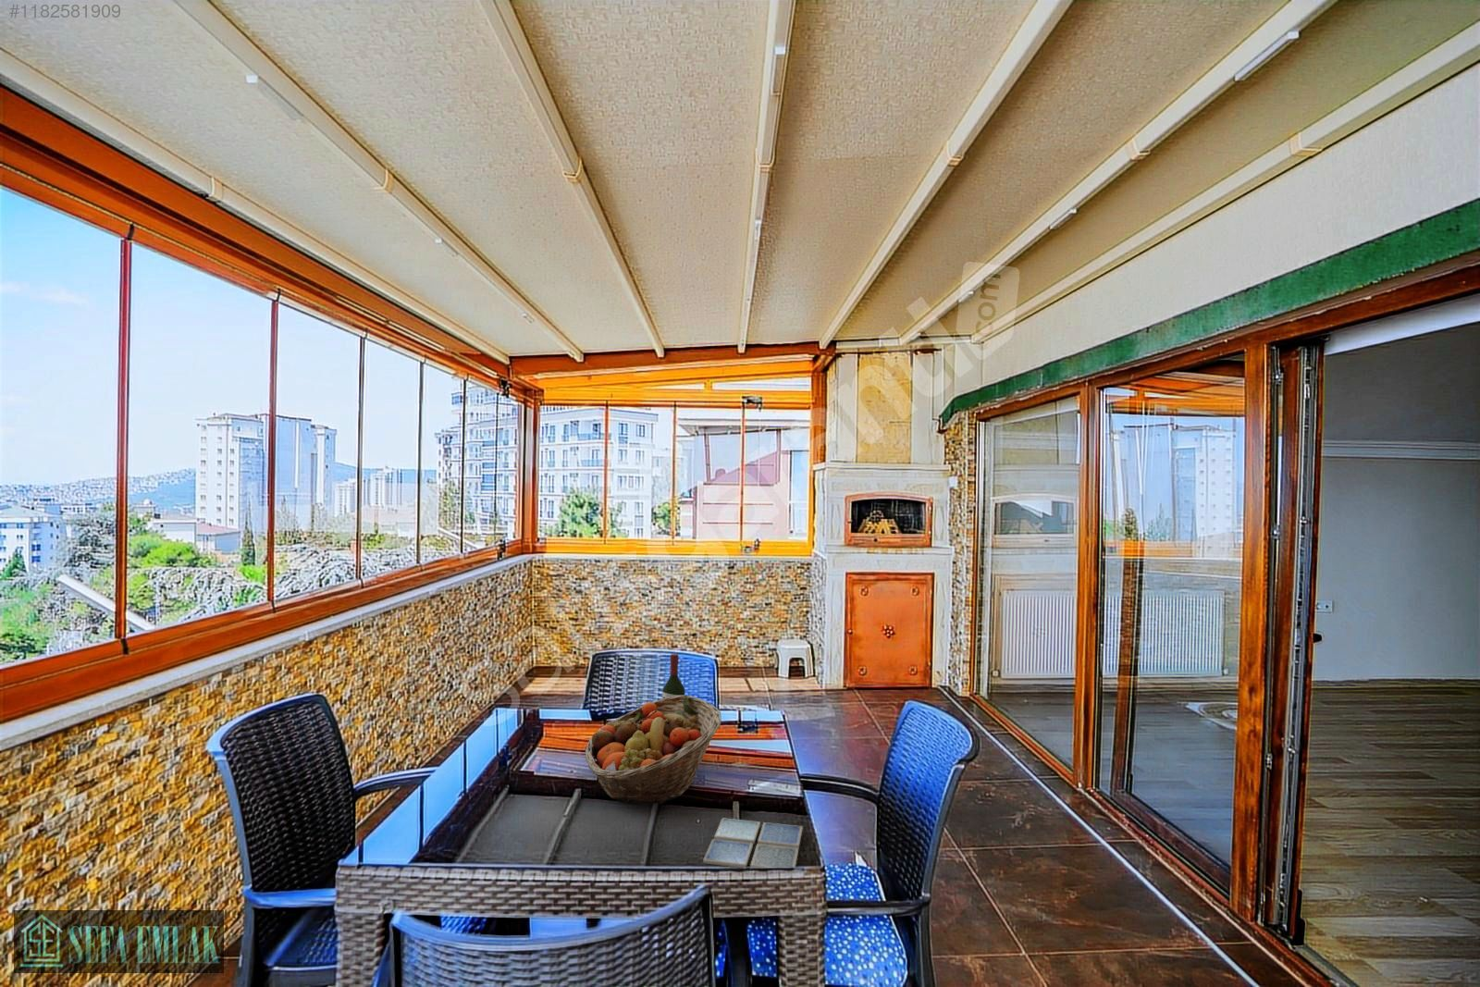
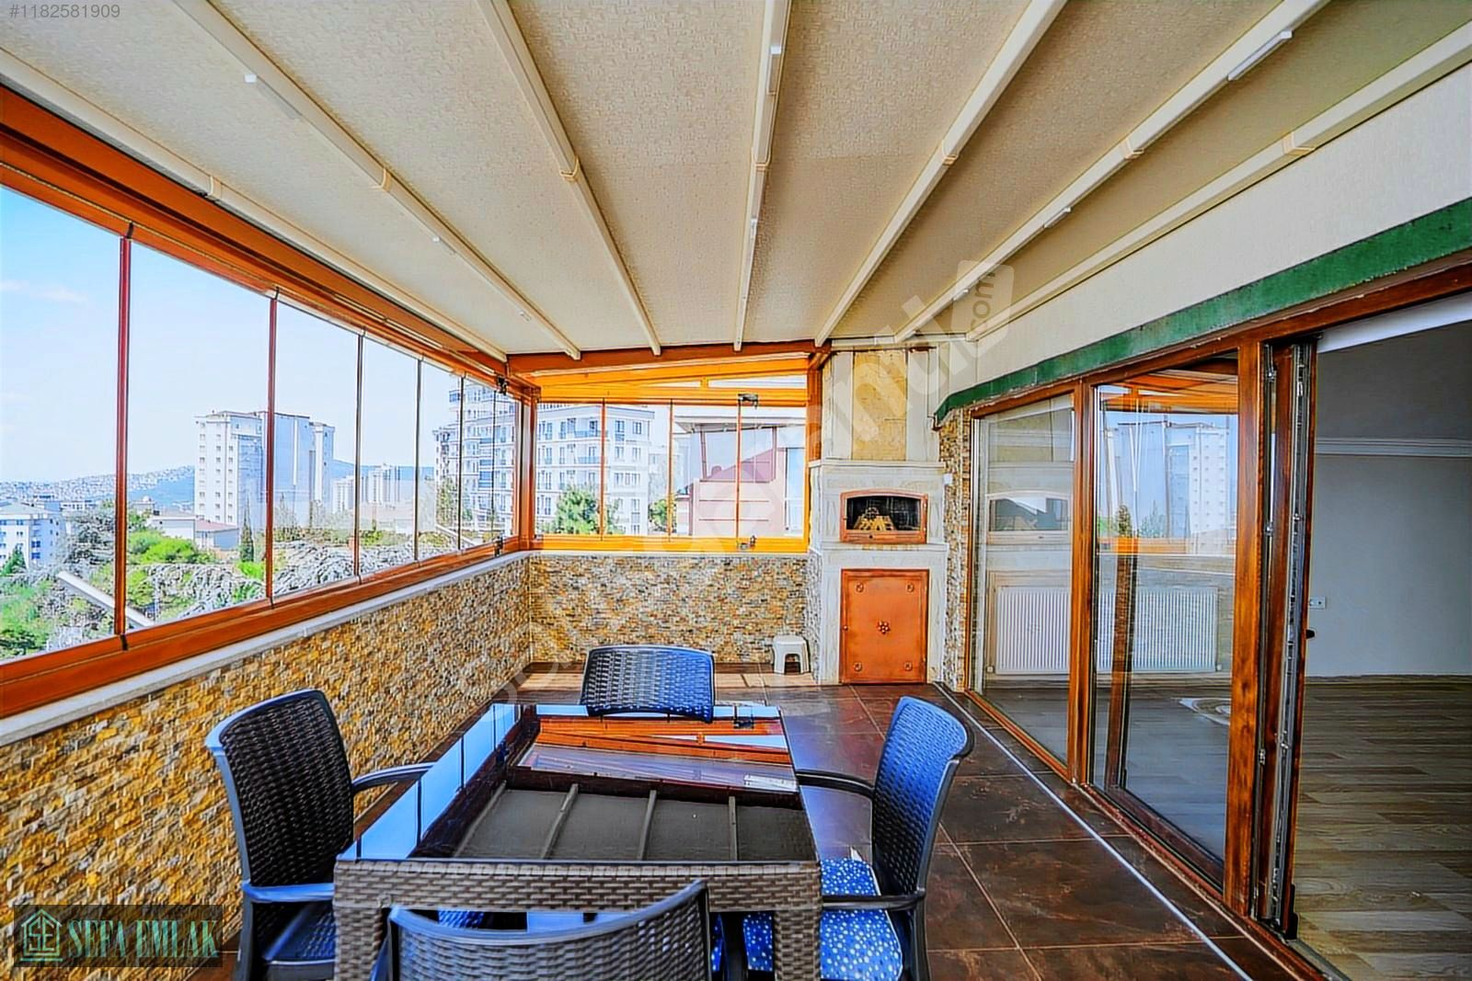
- drink coaster (754, 843)
- wine bottle (674, 695)
- fruit basket (653, 745)
